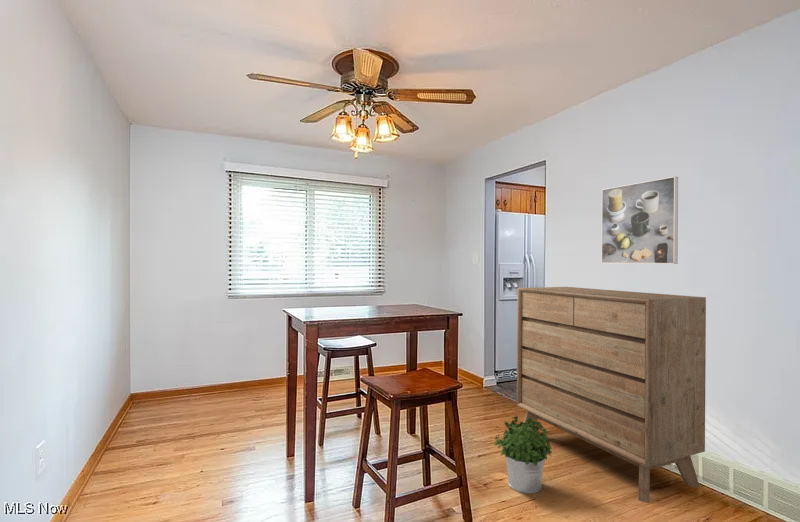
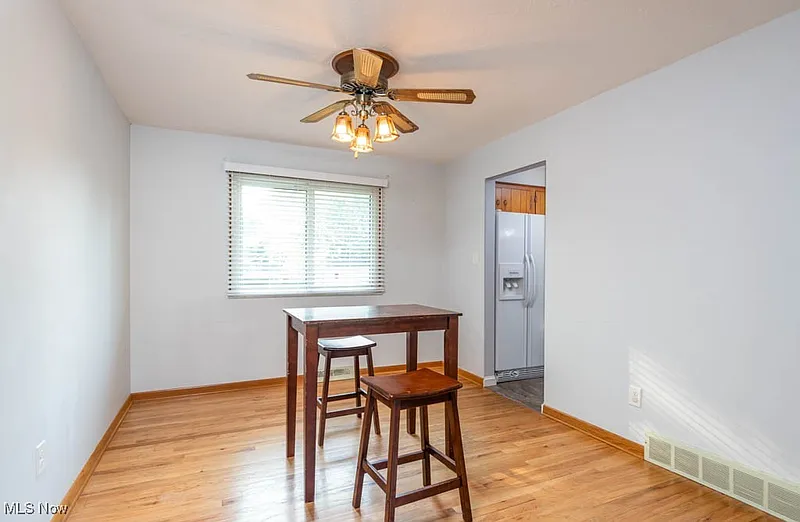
- dresser (598, 374)
- potted plant (522, 450)
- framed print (636, 223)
